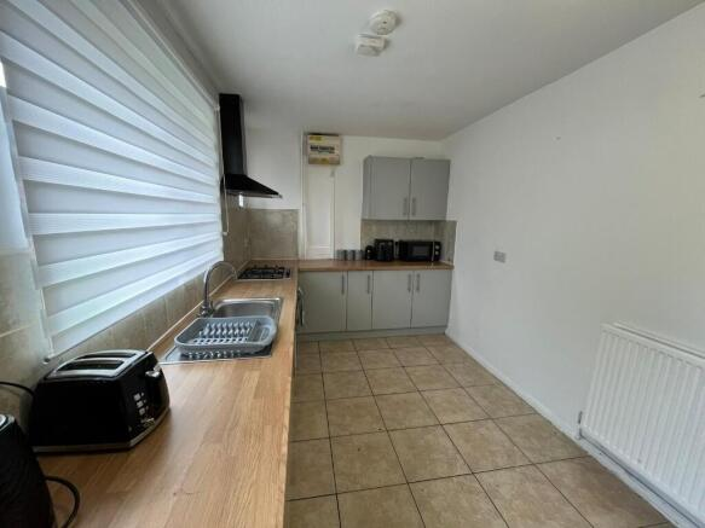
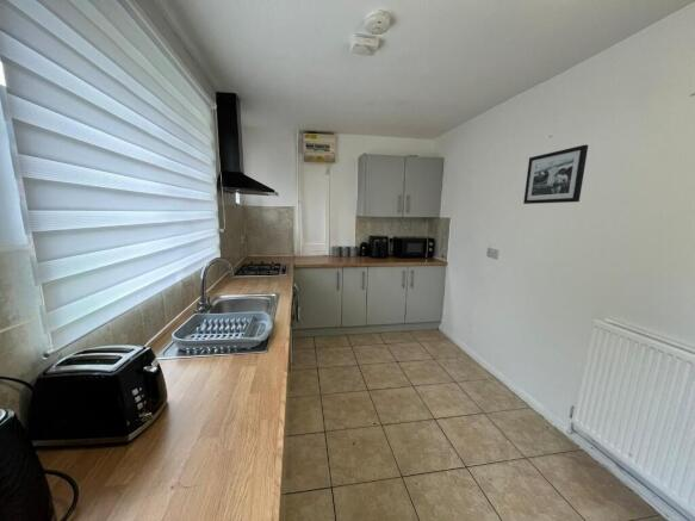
+ picture frame (552, 178)
